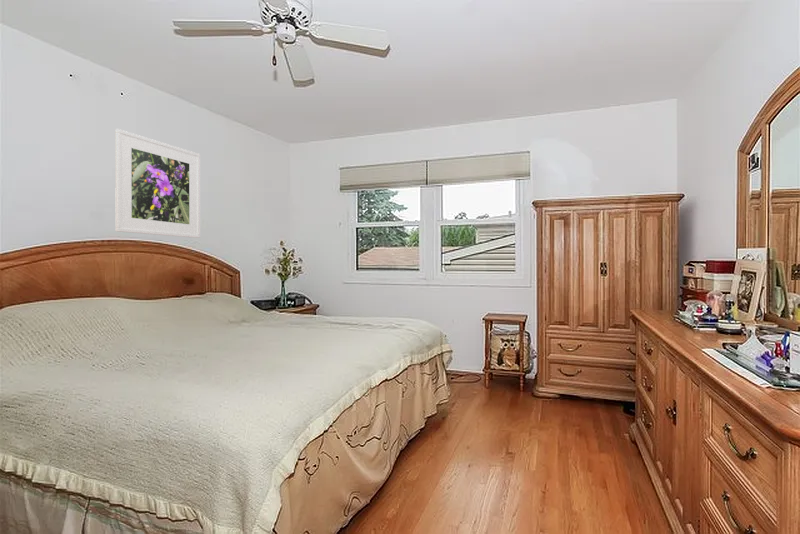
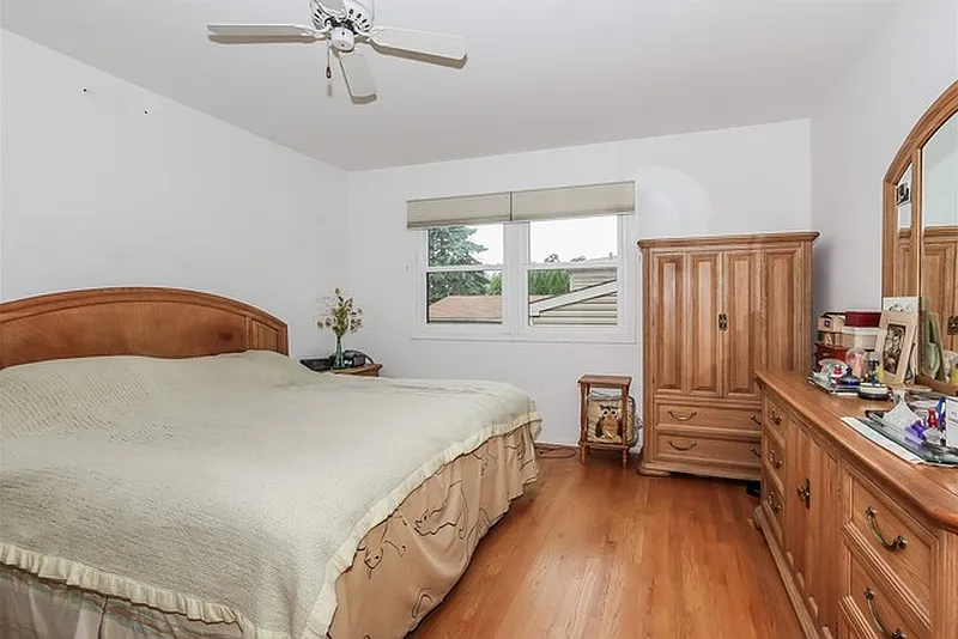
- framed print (161, 188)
